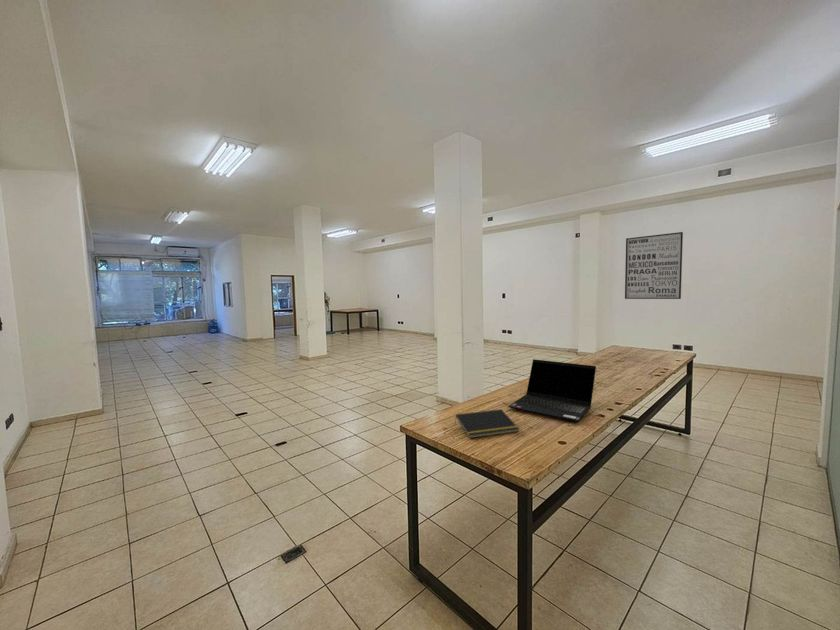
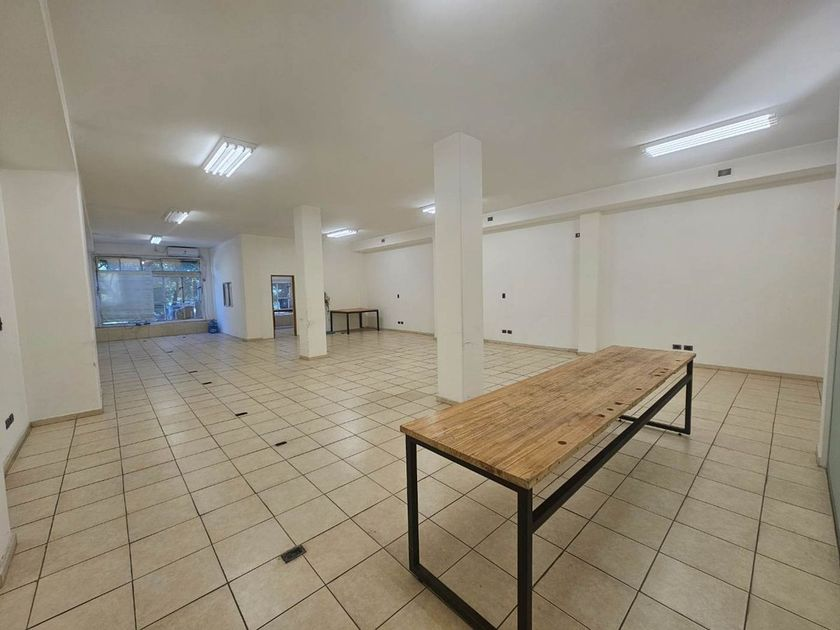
- notepad (486, 422)
- wall art (652, 267)
- laptop computer (552, 387)
